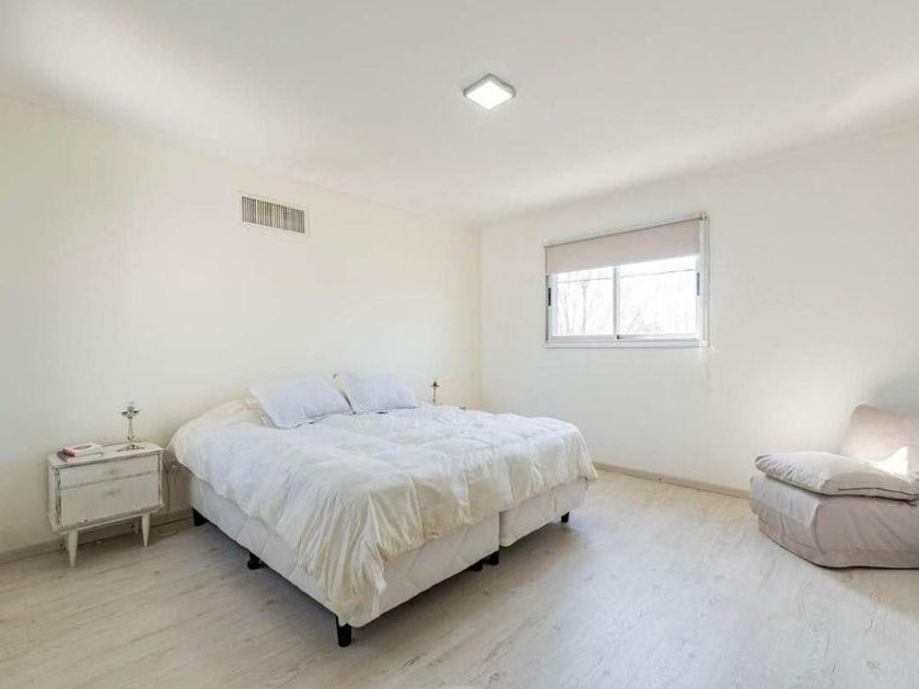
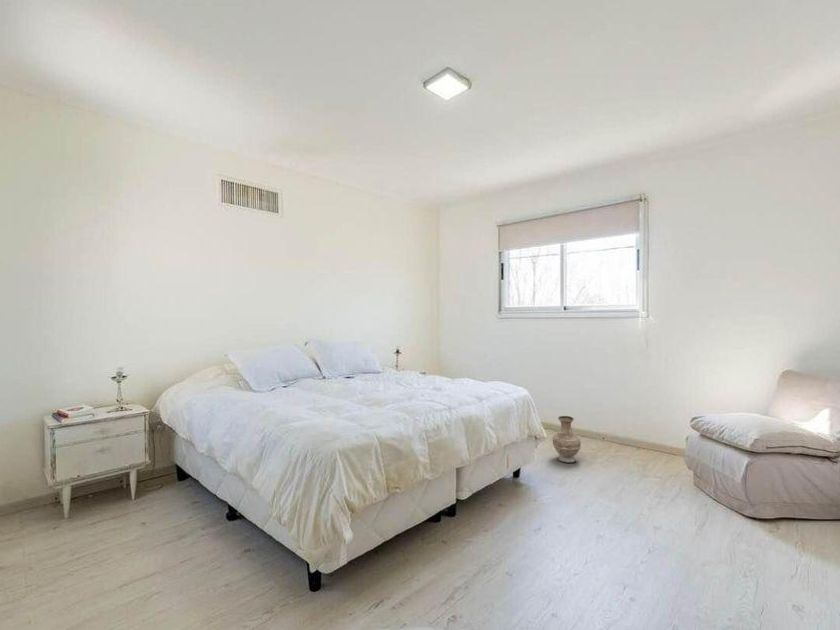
+ vase (566, 438)
